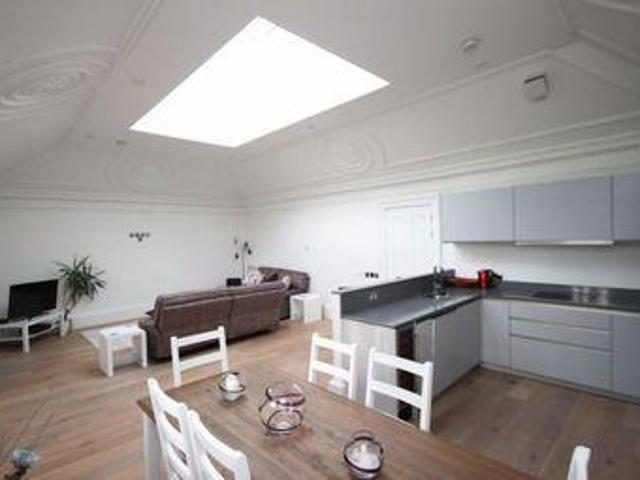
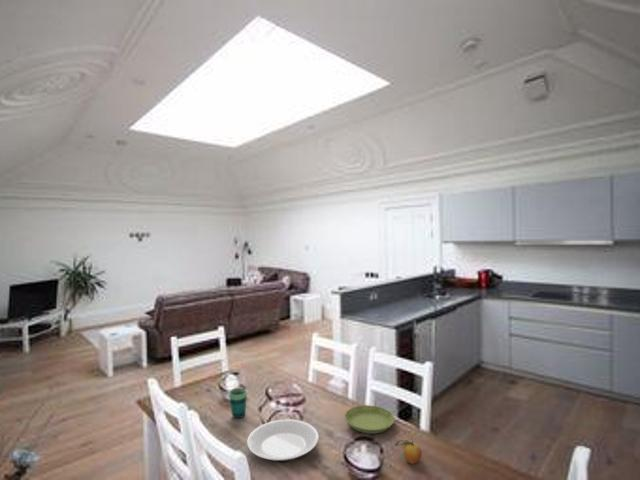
+ plate (283, 442)
+ saucer (369, 420)
+ cup (238, 403)
+ fruit (407, 447)
